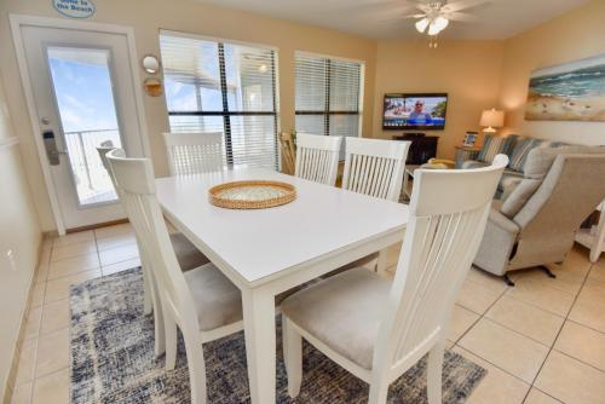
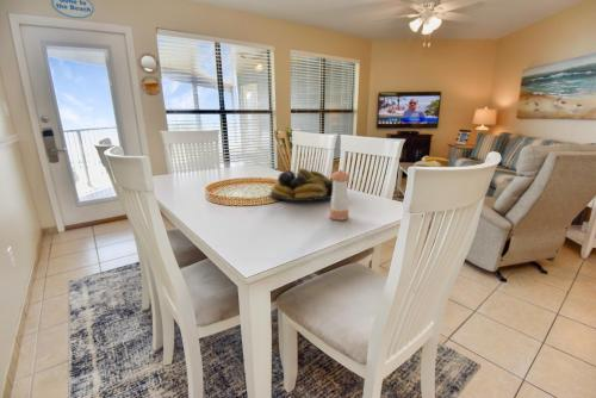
+ fruit bowl (304, 181)
+ pepper shaker (340, 193)
